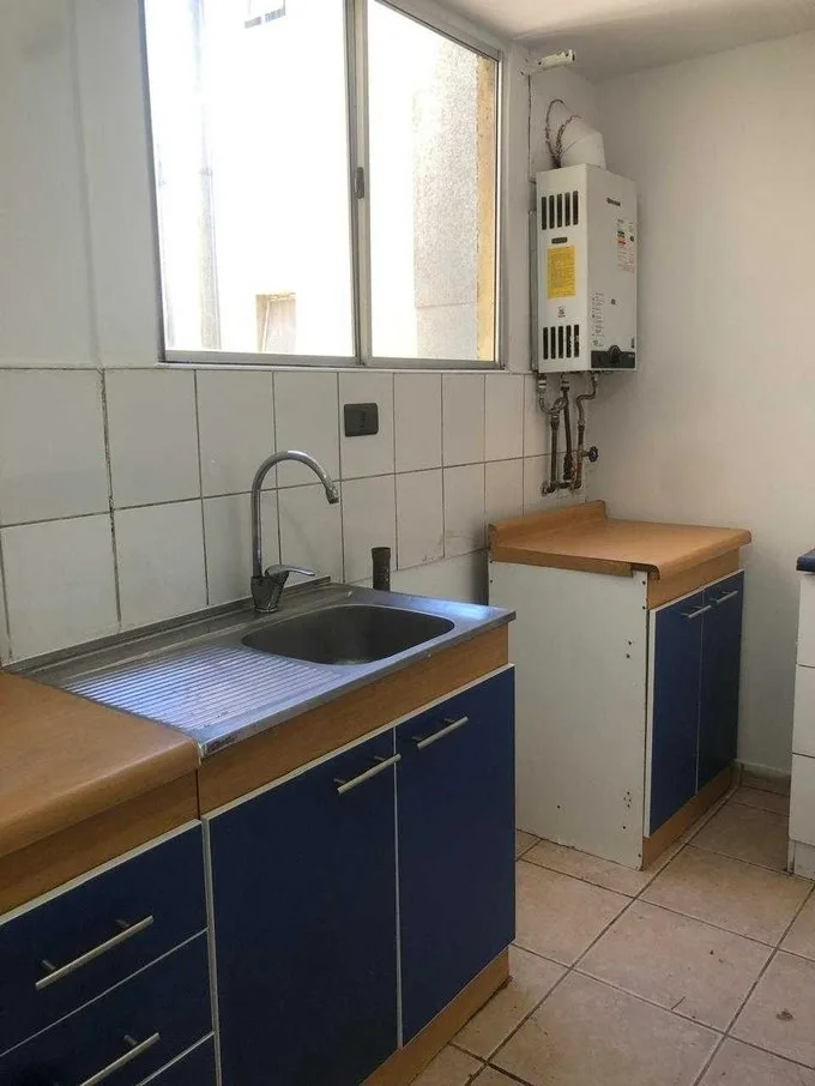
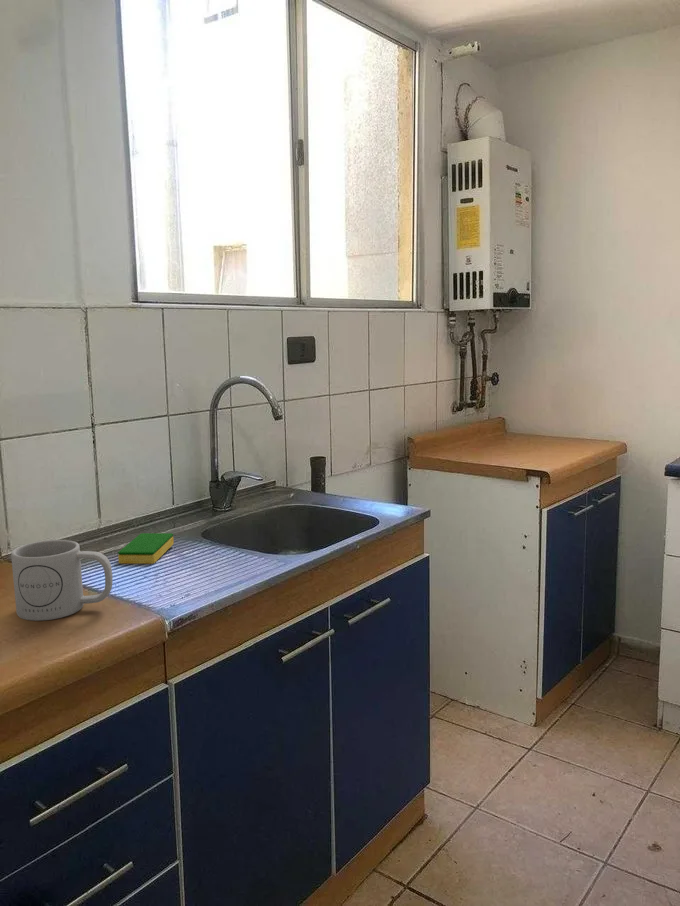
+ dish sponge (147, 547)
+ mug (64, 578)
